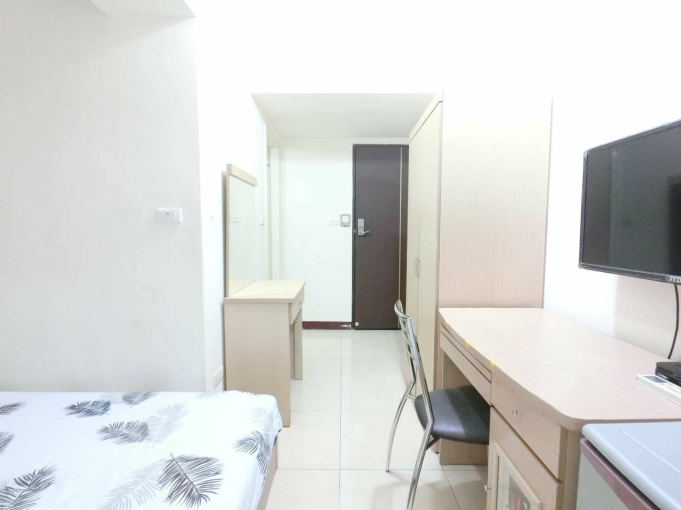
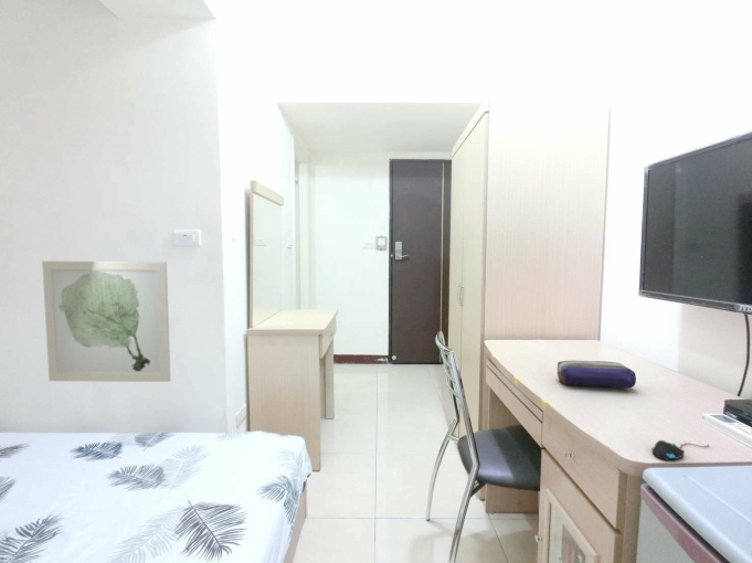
+ pencil case (595, 373)
+ wall art (107, 321)
+ mouse (681, 445)
